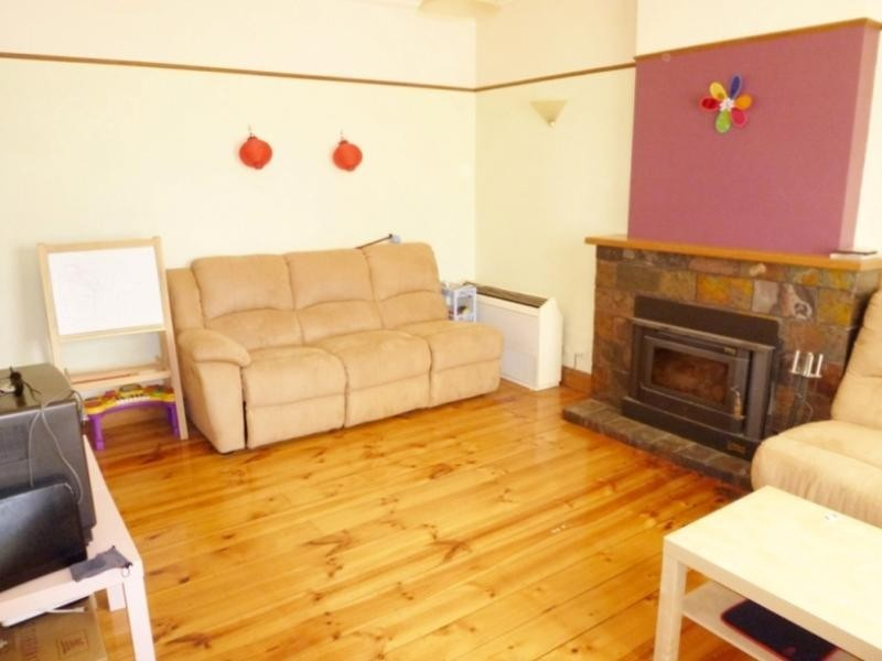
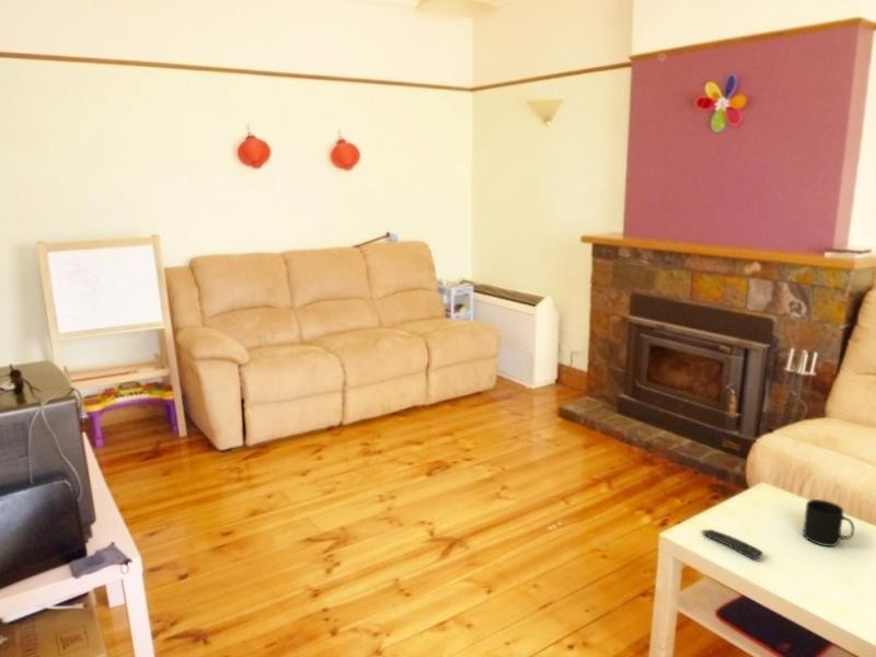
+ remote control (729, 542)
+ mug (828, 525)
